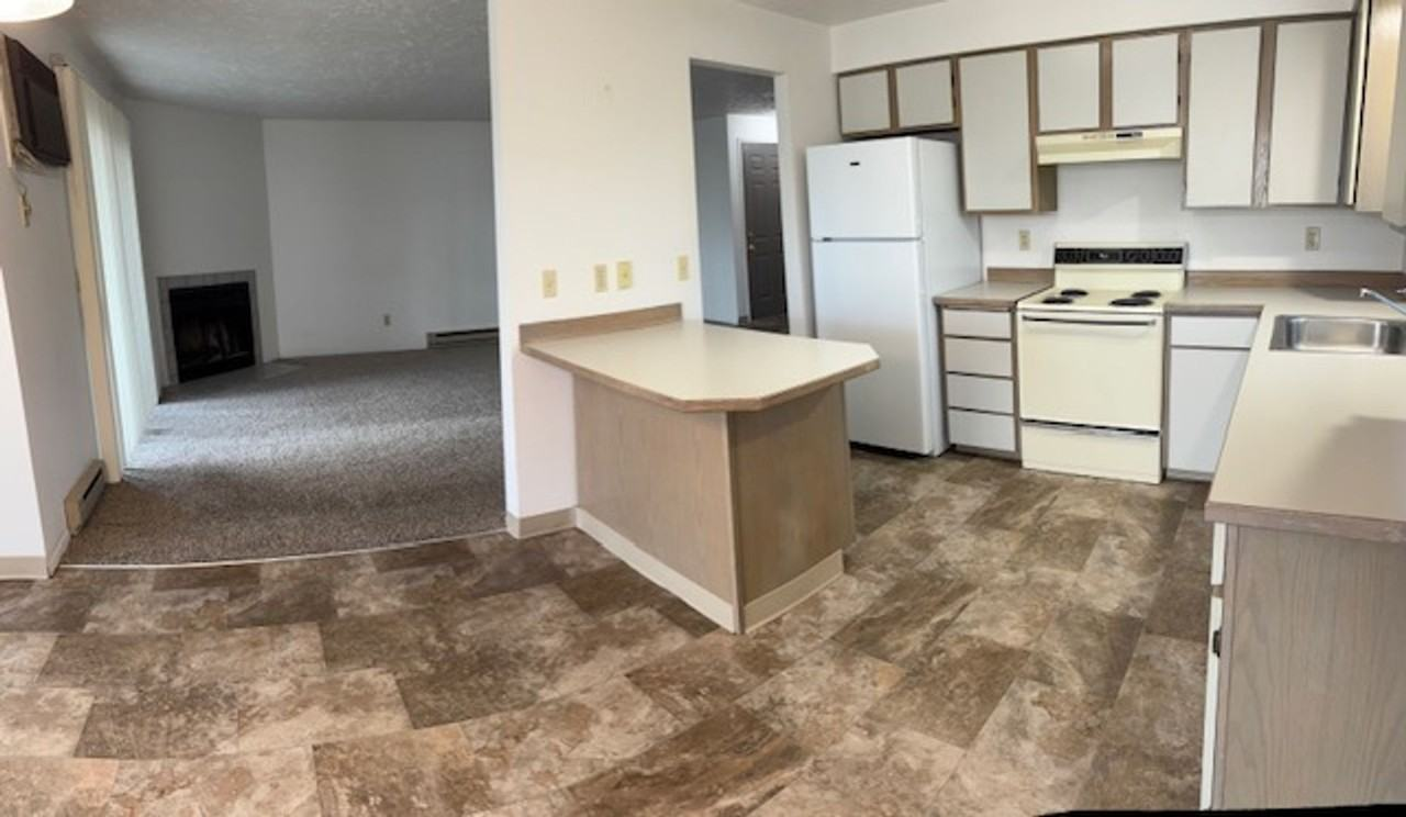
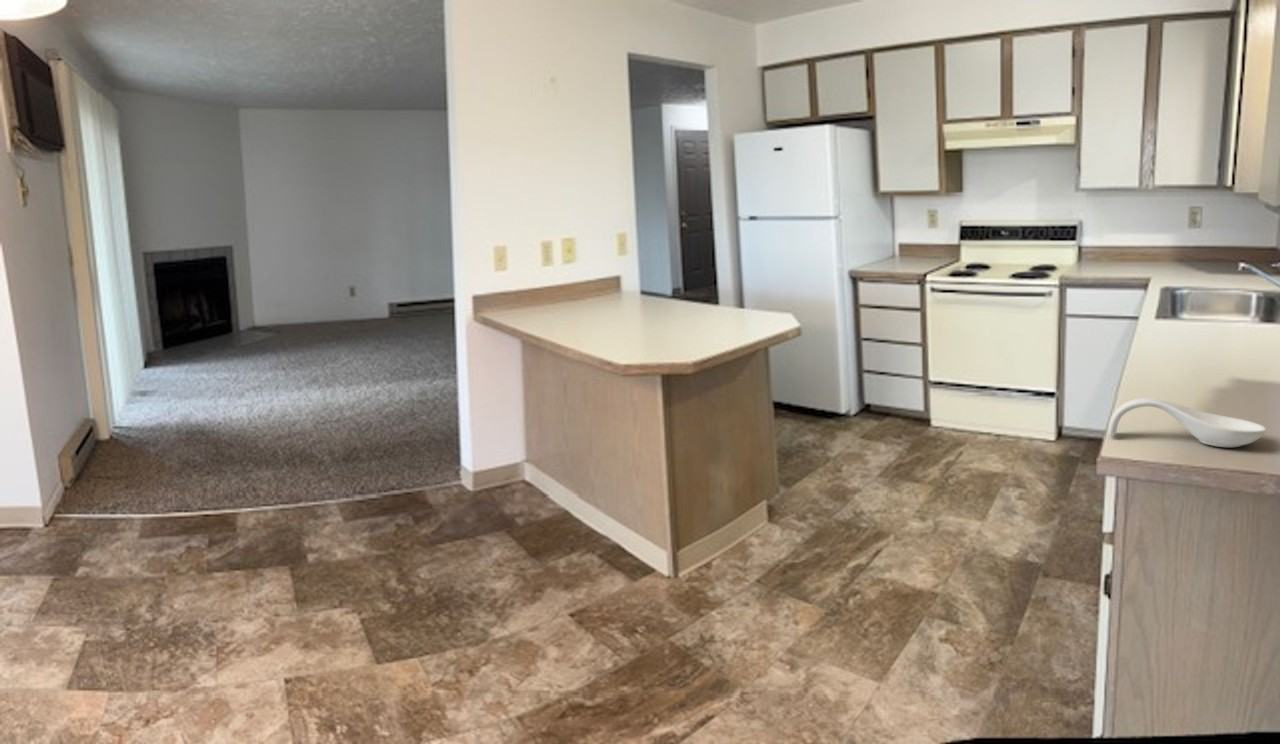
+ spoon rest (1184, 421)
